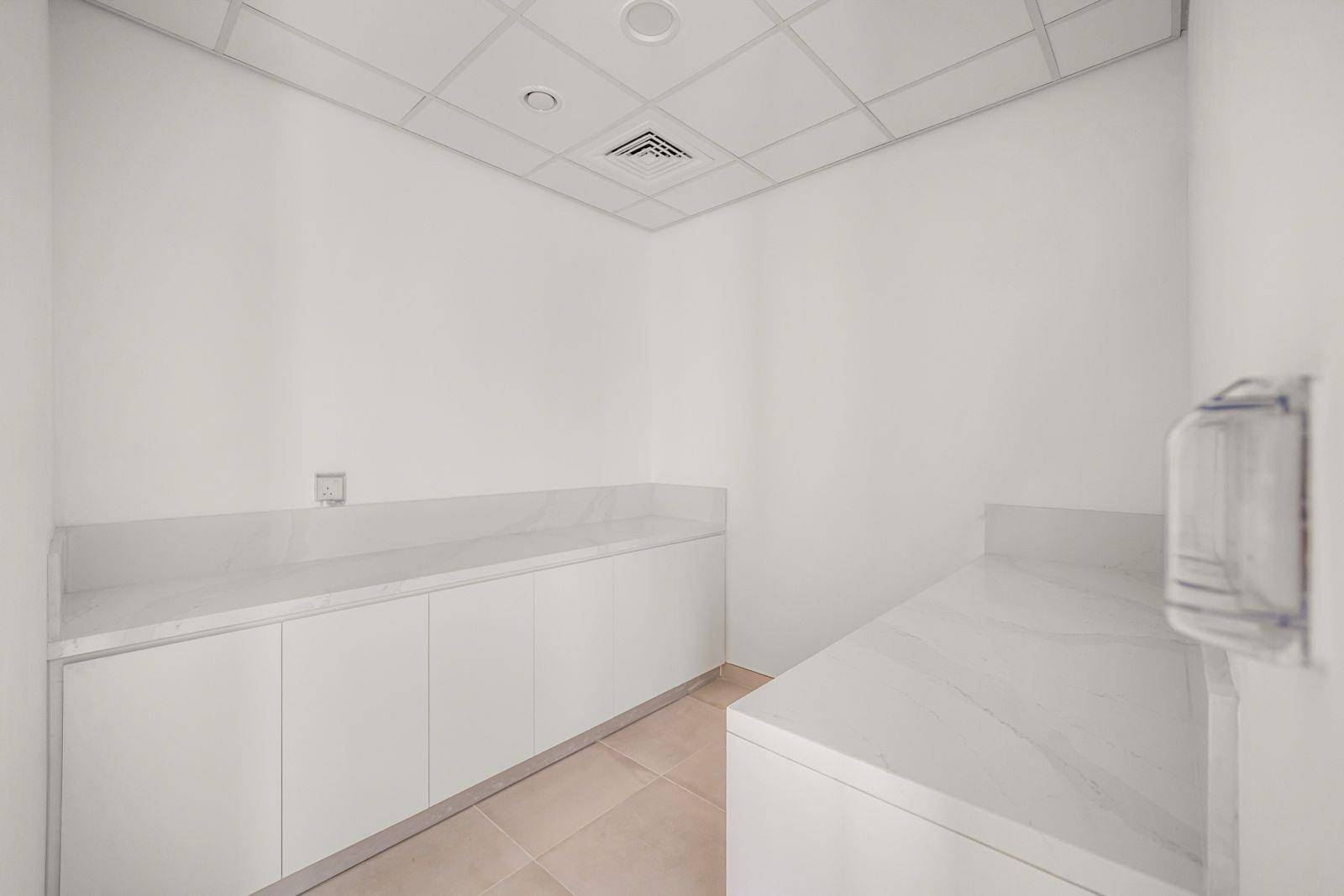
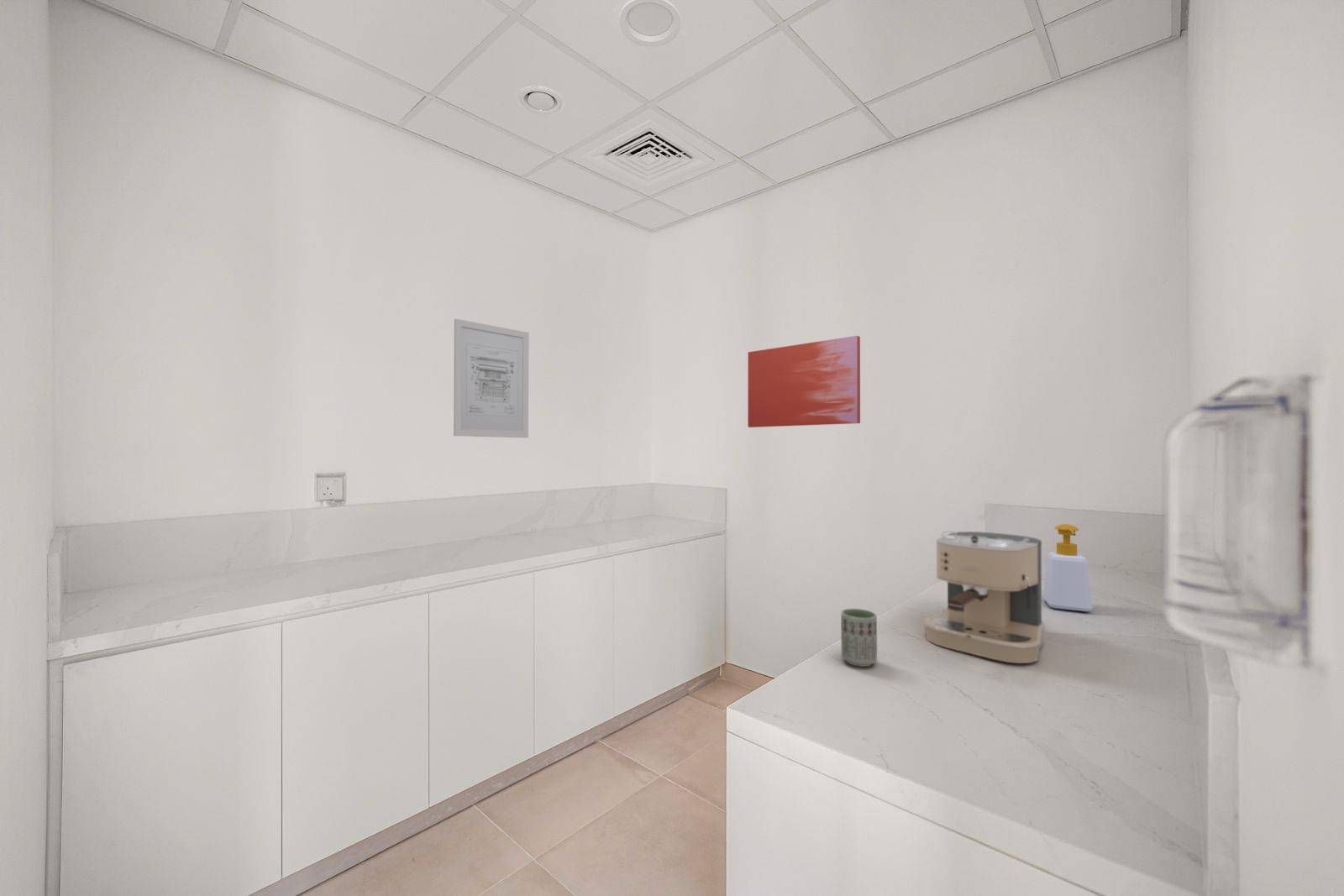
+ wall art (493, 381)
+ wall art (800, 385)
+ cup (858, 637)
+ coffee maker (982, 588)
+ soap bottle (1068, 567)
